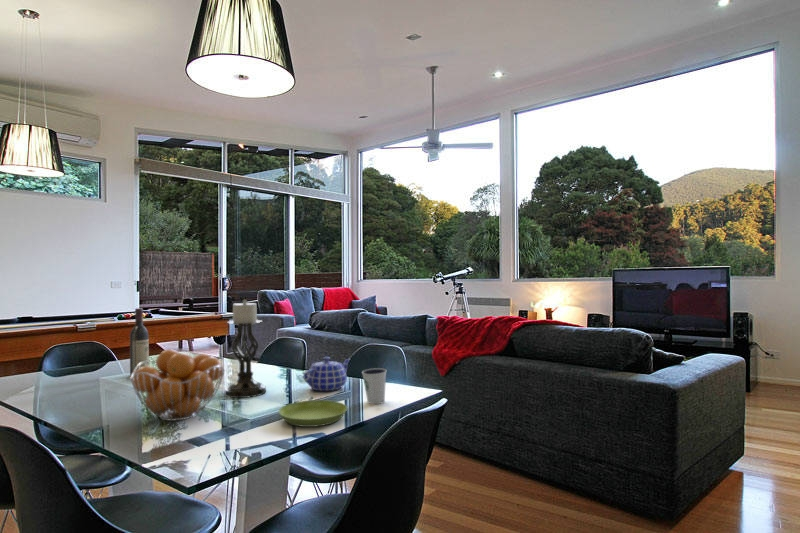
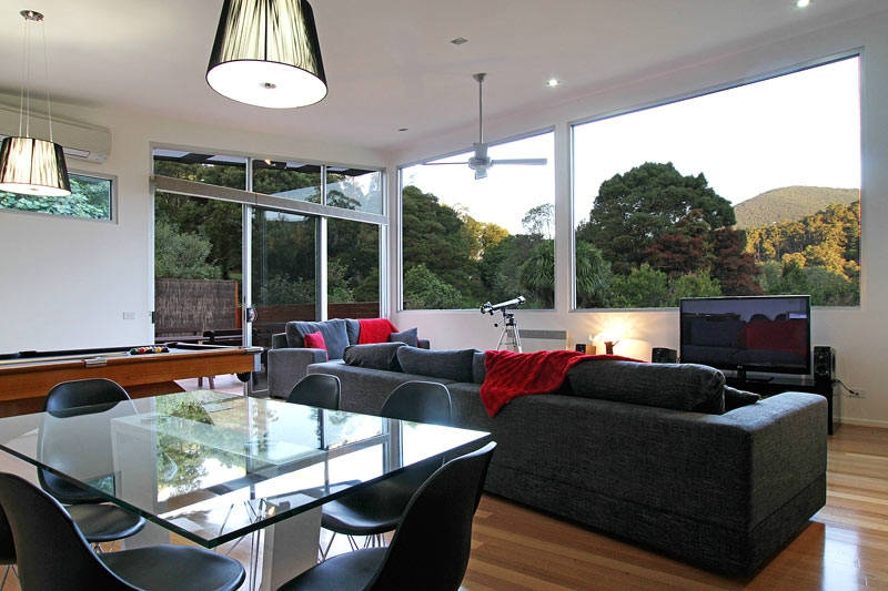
- fruit basket (179, 383)
- wine bottle (139, 341)
- teapot (328, 372)
- candle holder (245, 346)
- dixie cup (374, 386)
- saucer (313, 413)
